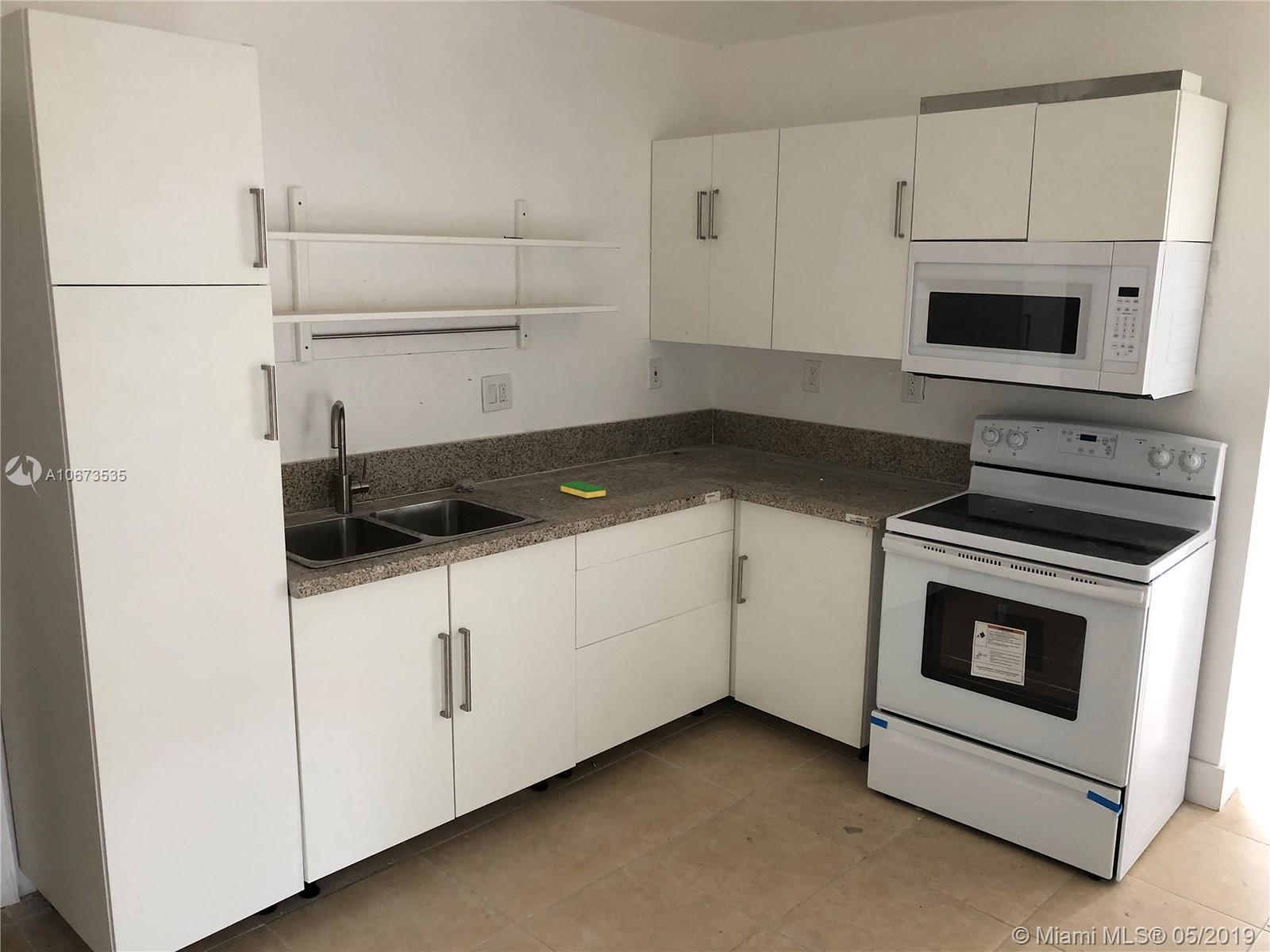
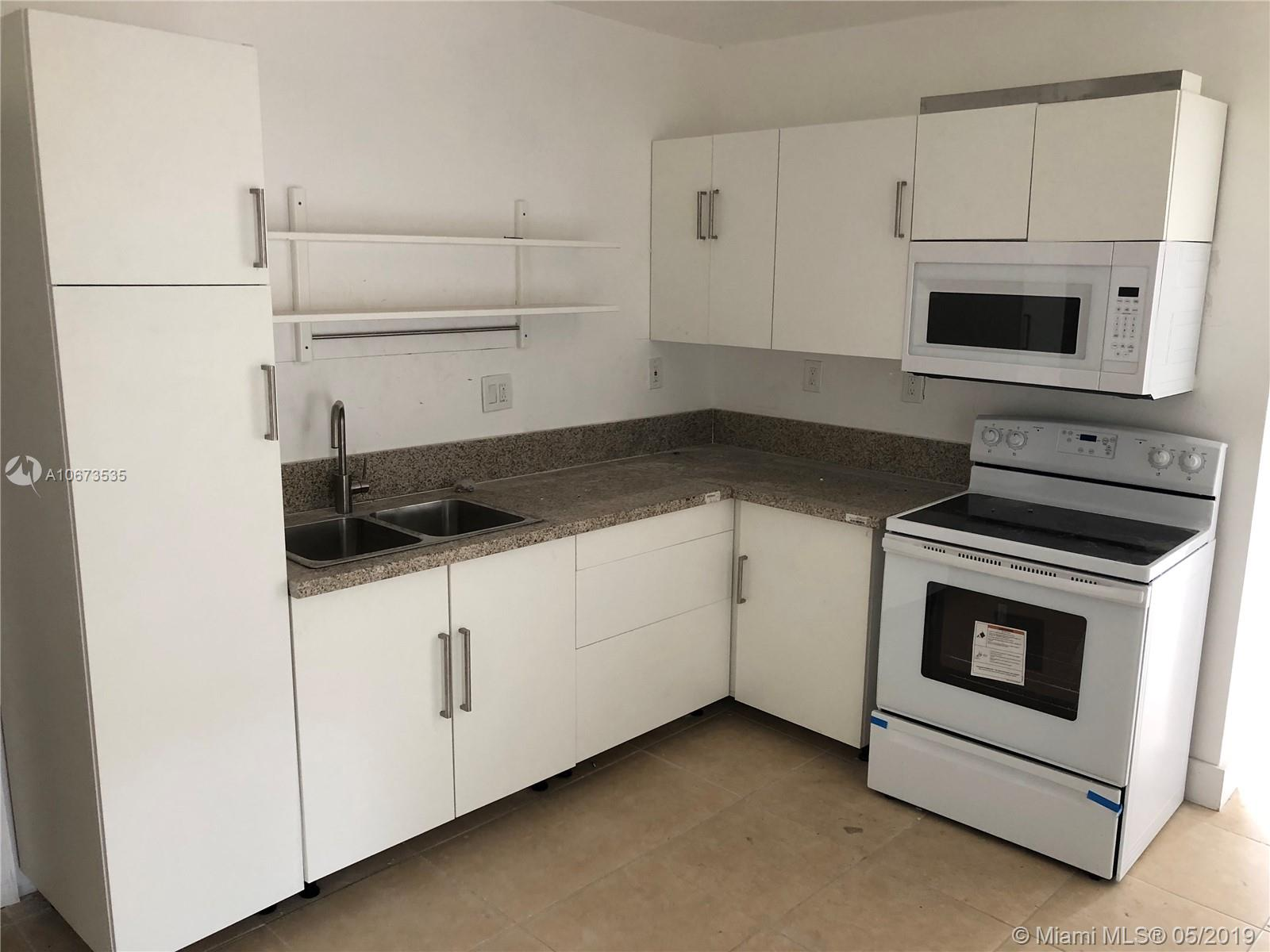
- dish sponge (583, 489)
